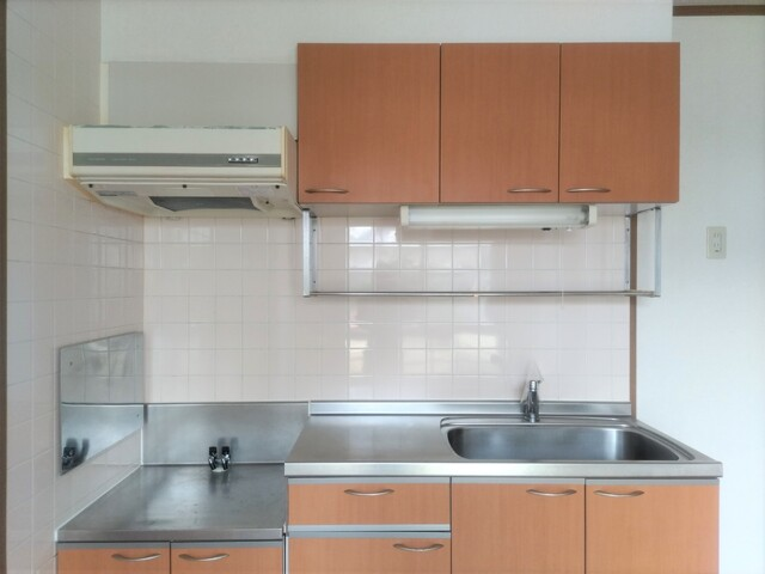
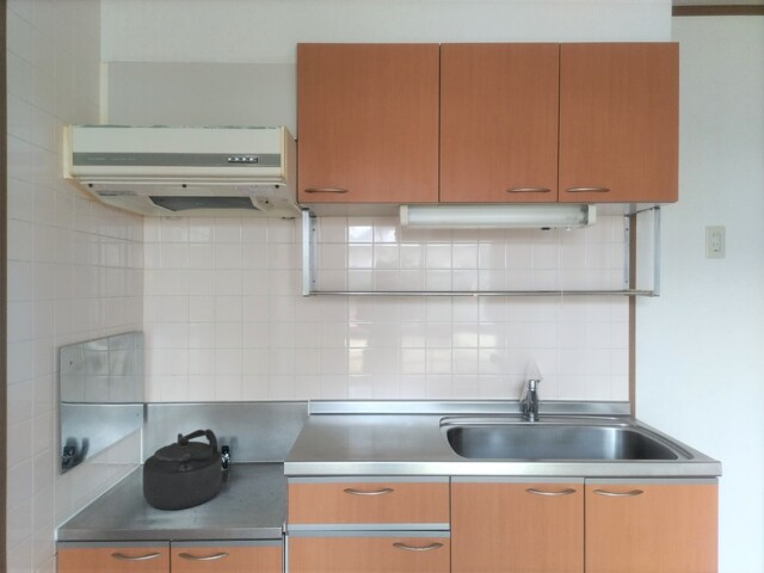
+ kettle (184, 466)
